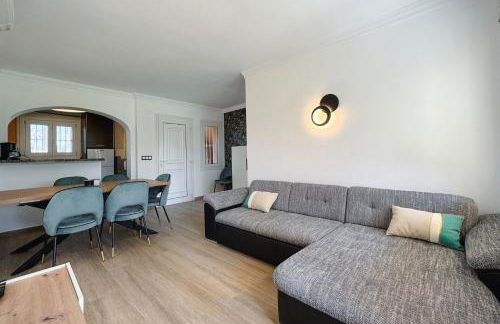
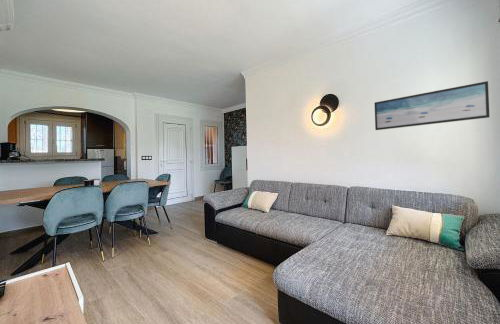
+ wall art (424, 109)
